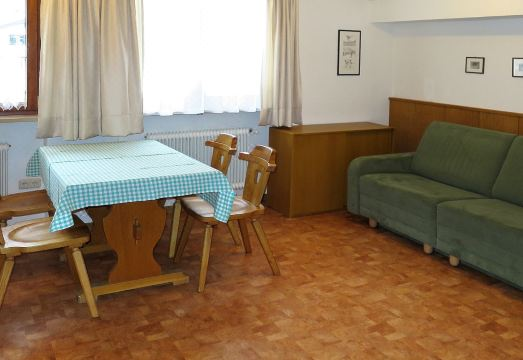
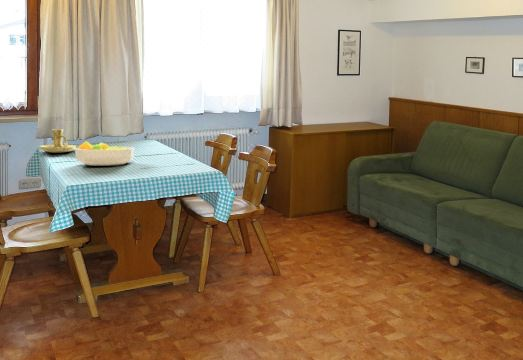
+ candle holder (59, 141)
+ fruit bowl (105, 152)
